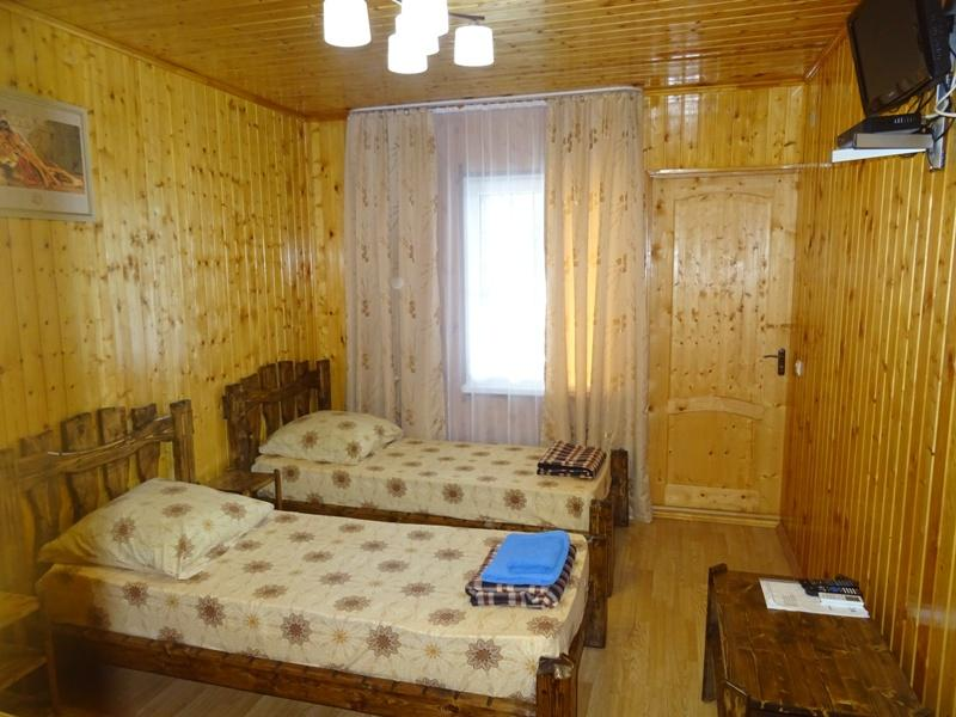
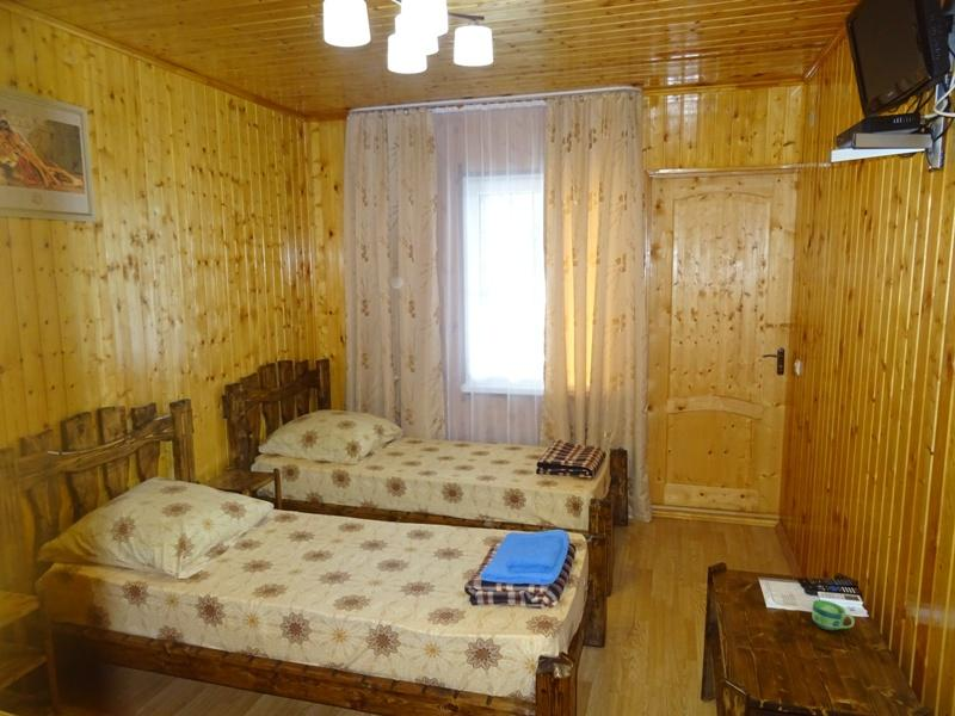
+ cup (833, 617)
